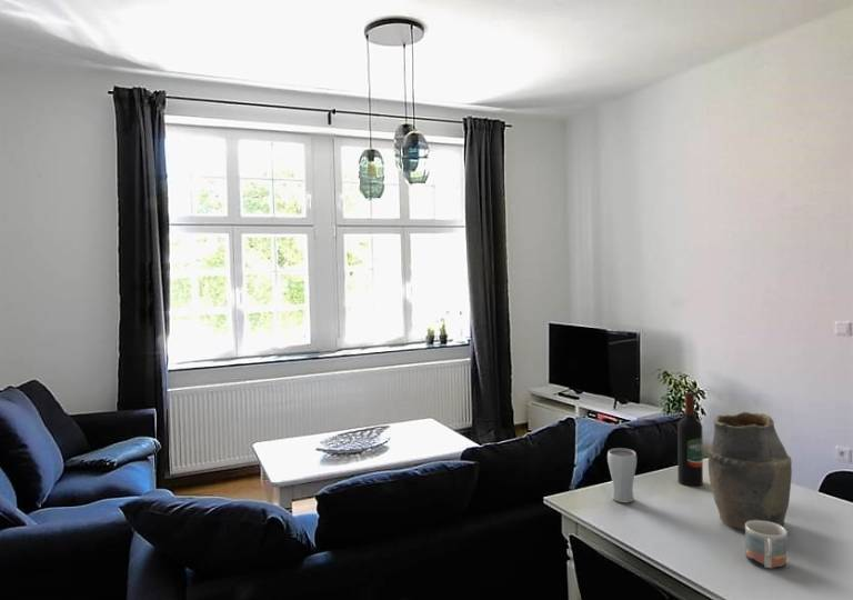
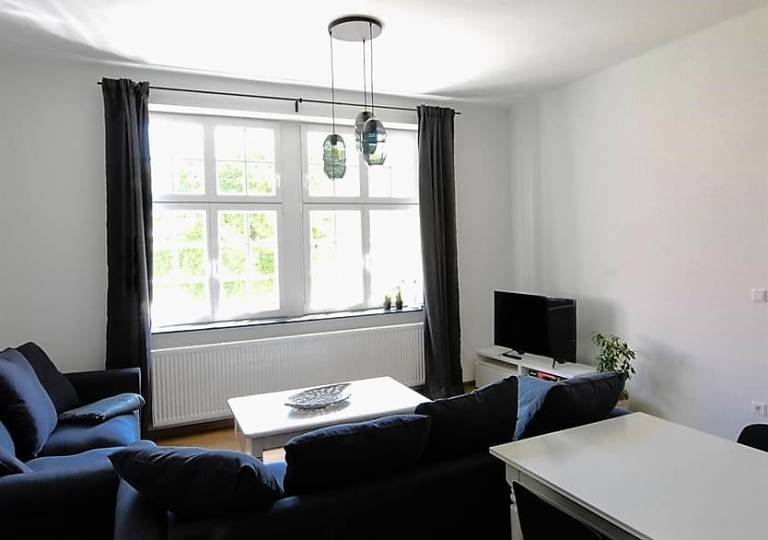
- mug (766, 547)
- vase (747, 469)
- wine bottle (690, 437)
- drinking glass (622, 476)
